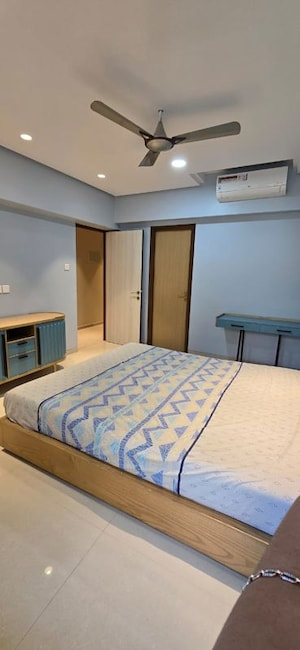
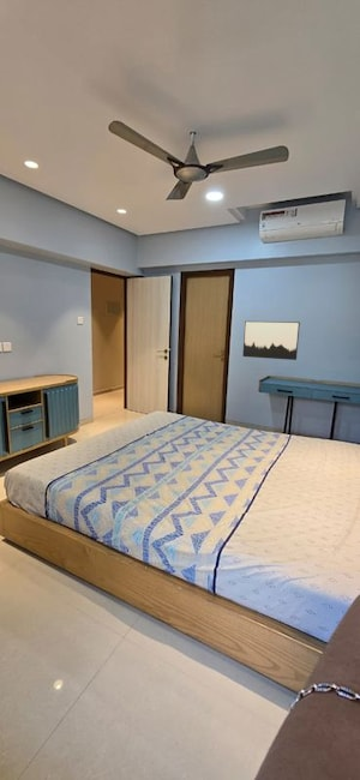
+ wall art (270, 340)
